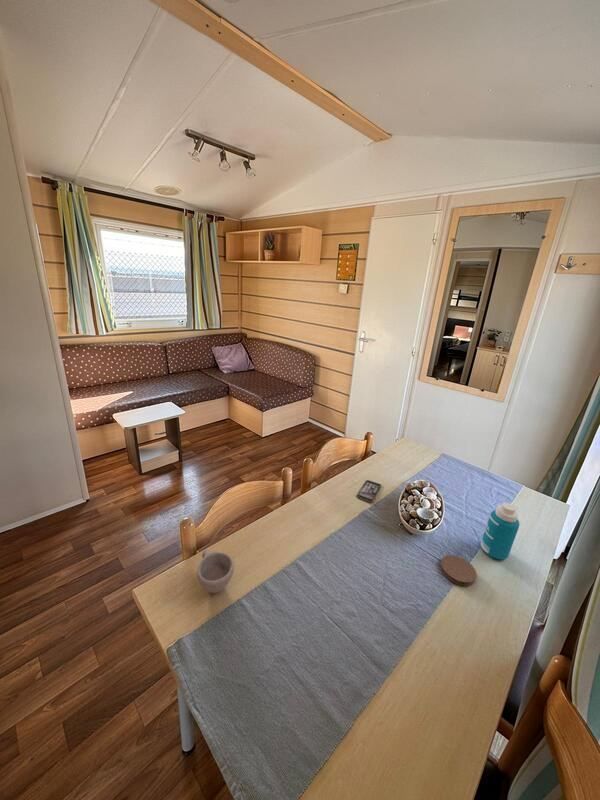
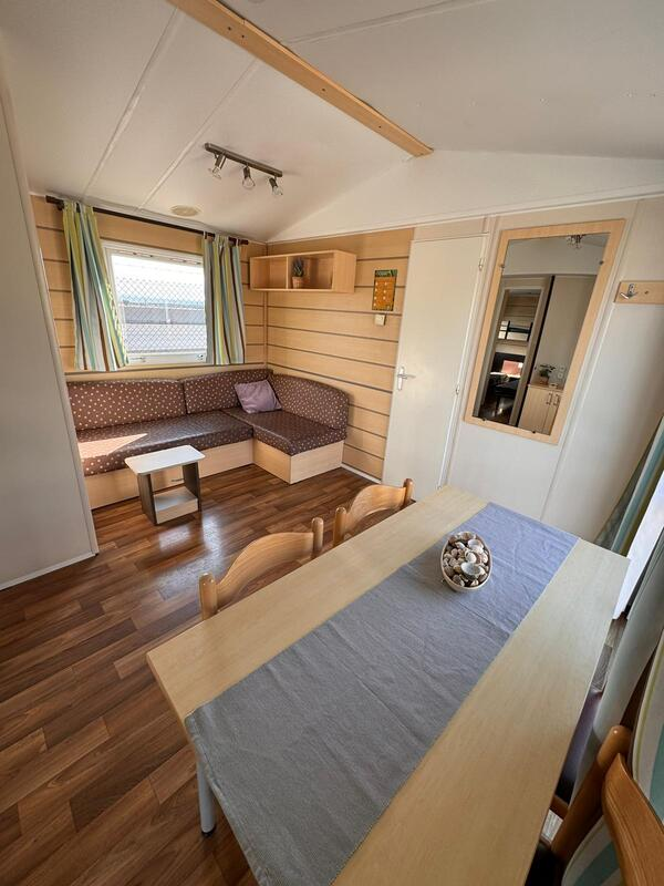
- coaster (458, 569)
- cup (213, 572)
- smartphone (369, 490)
- bottle (501, 529)
